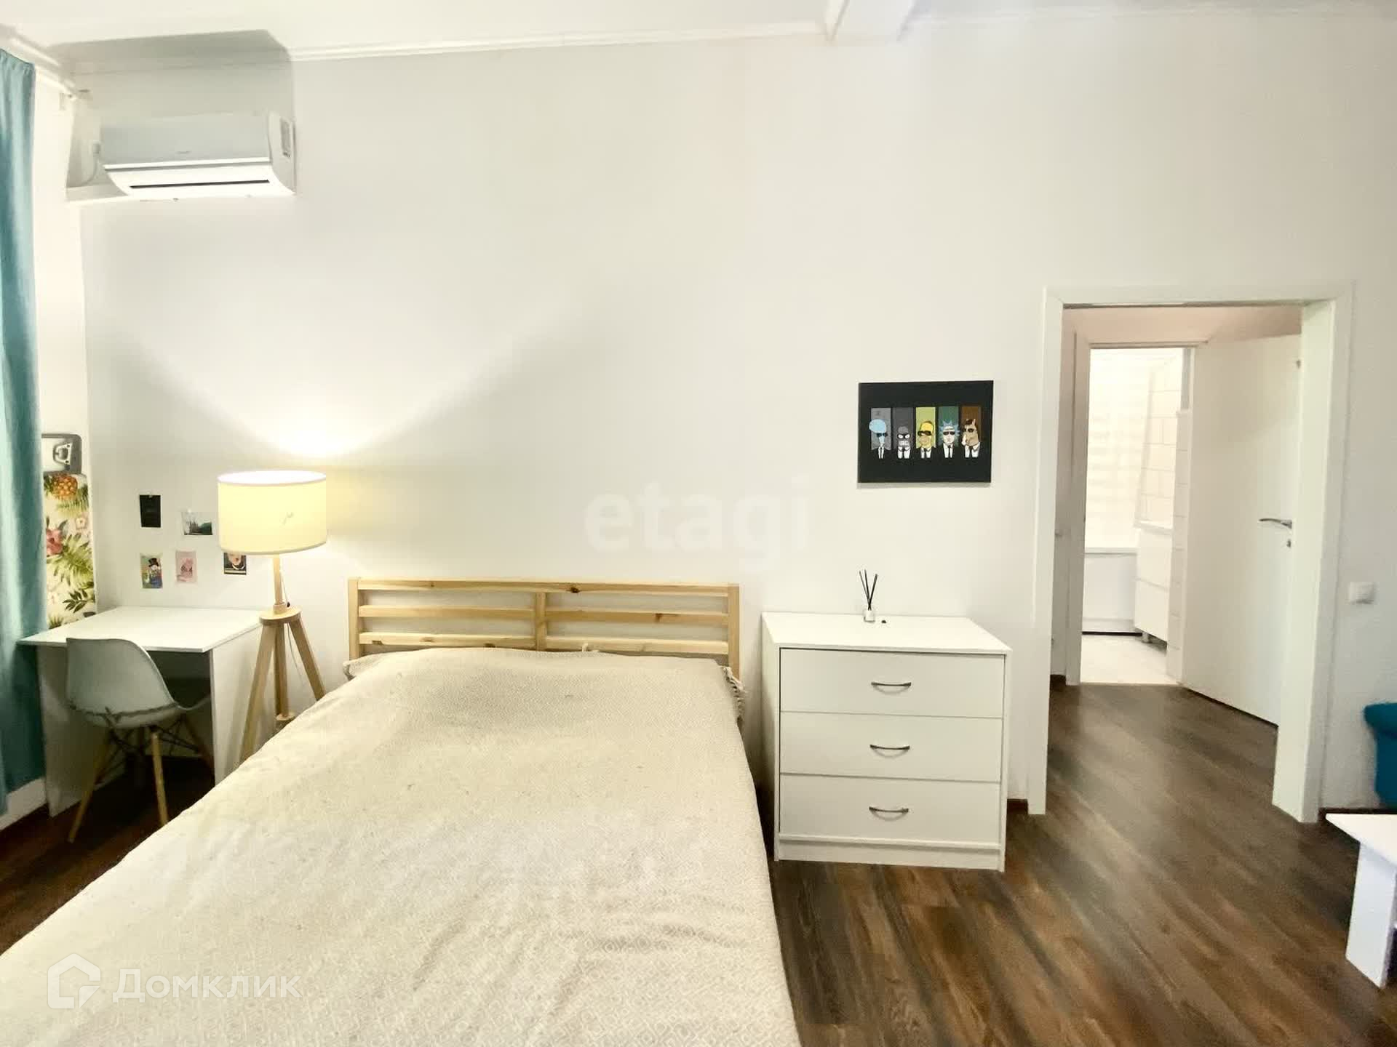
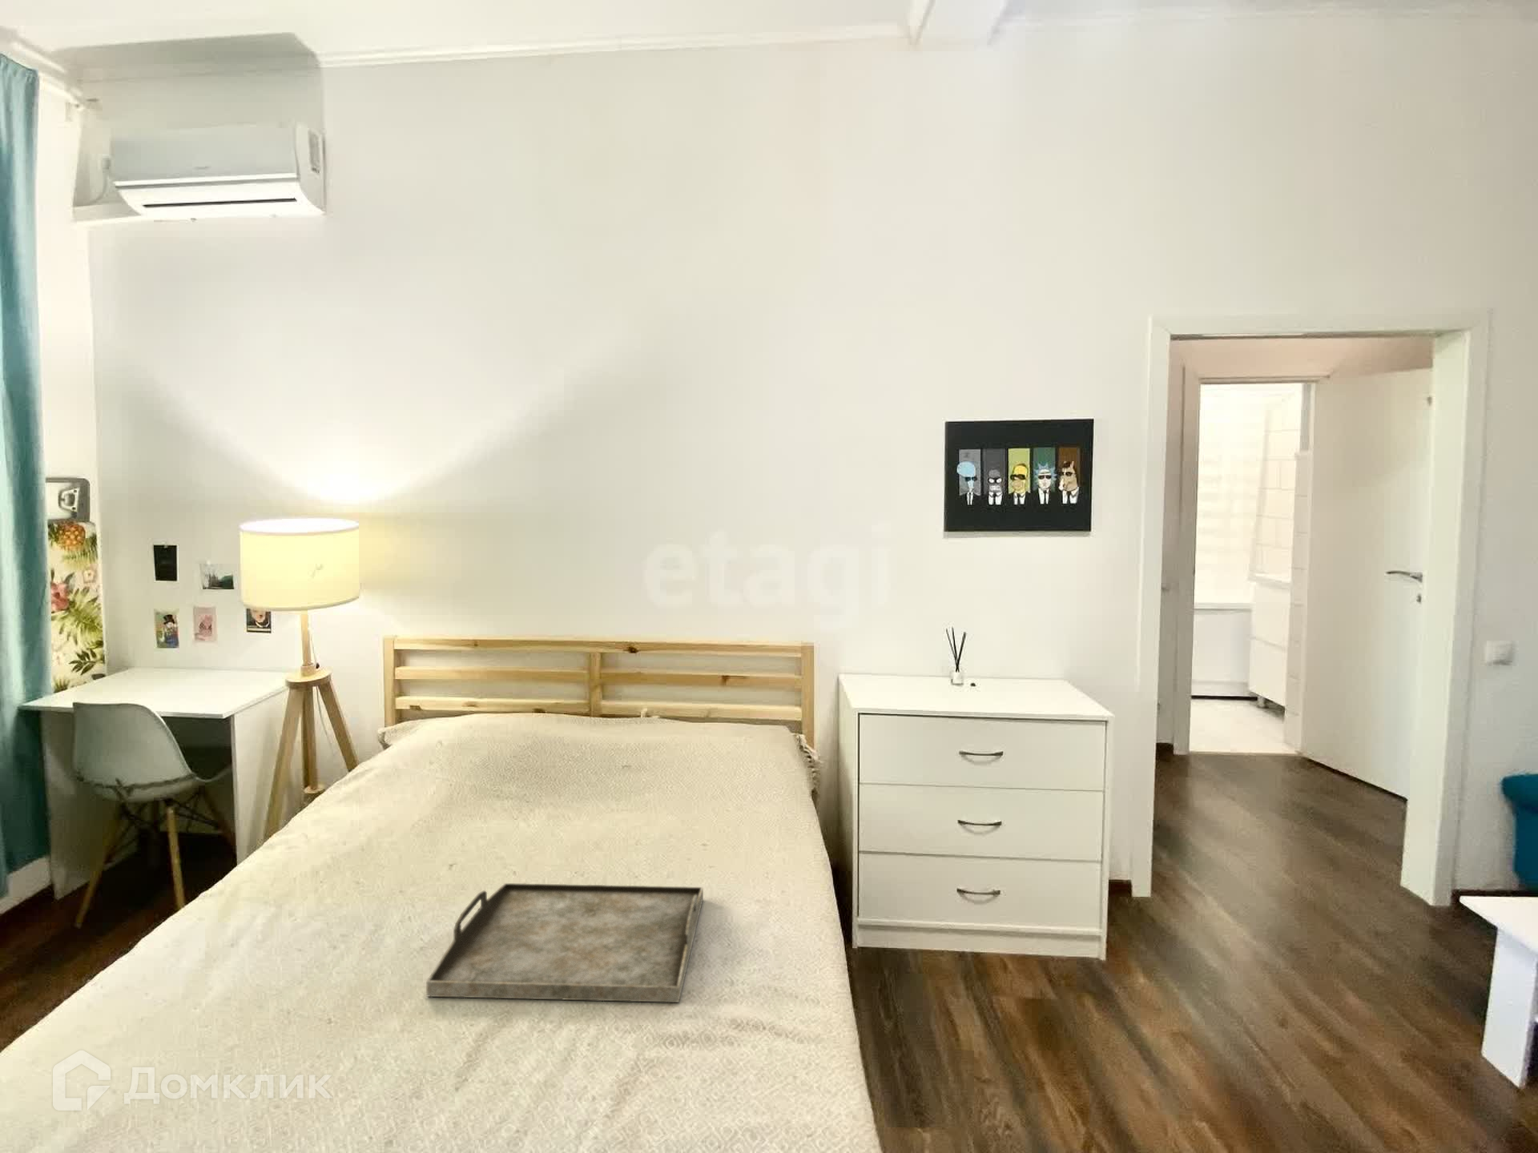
+ serving tray (581, 923)
